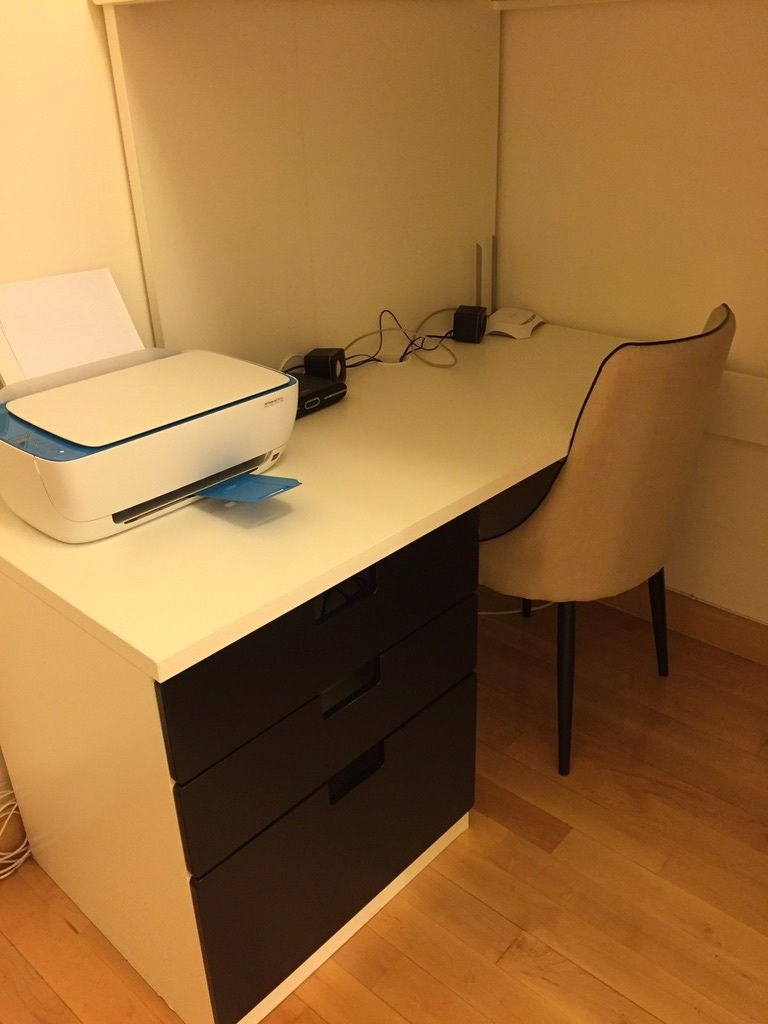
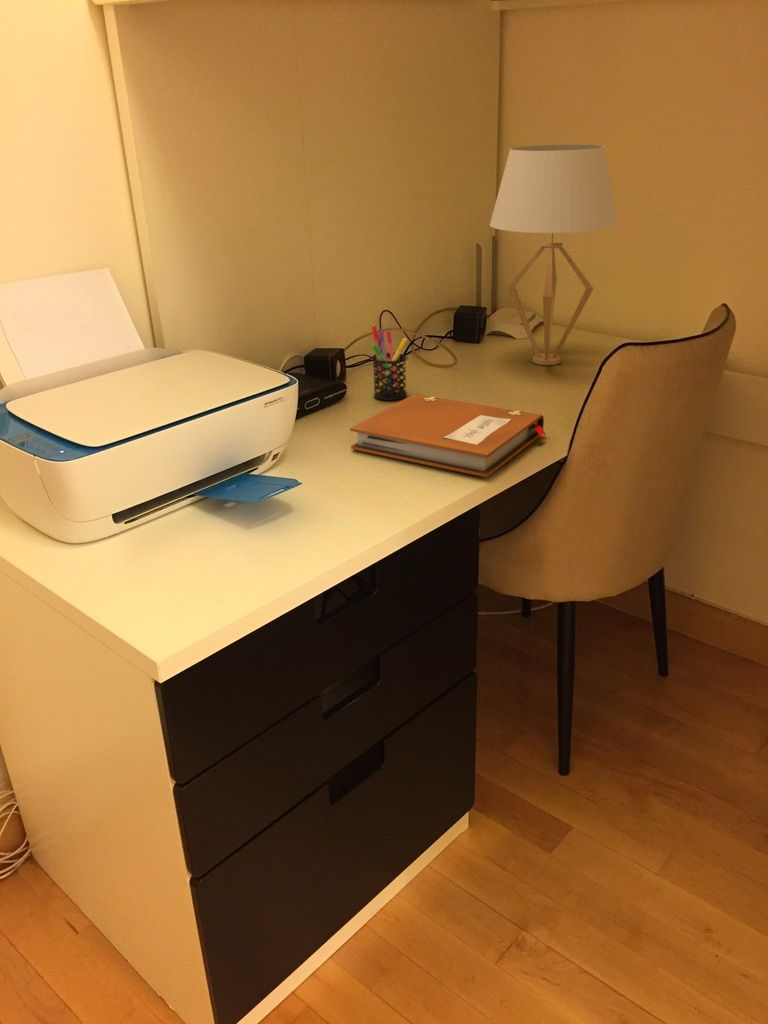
+ table lamp (551, 259)
+ notebook (452, 431)
+ pen holder (385, 362)
